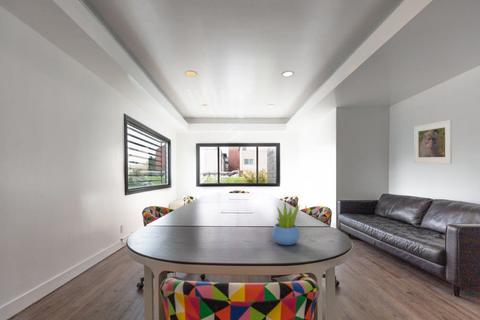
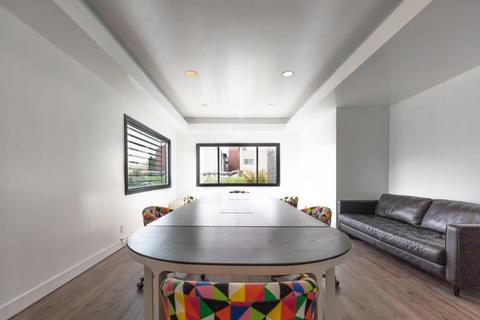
- succulent plant (286, 222)
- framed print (431, 143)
